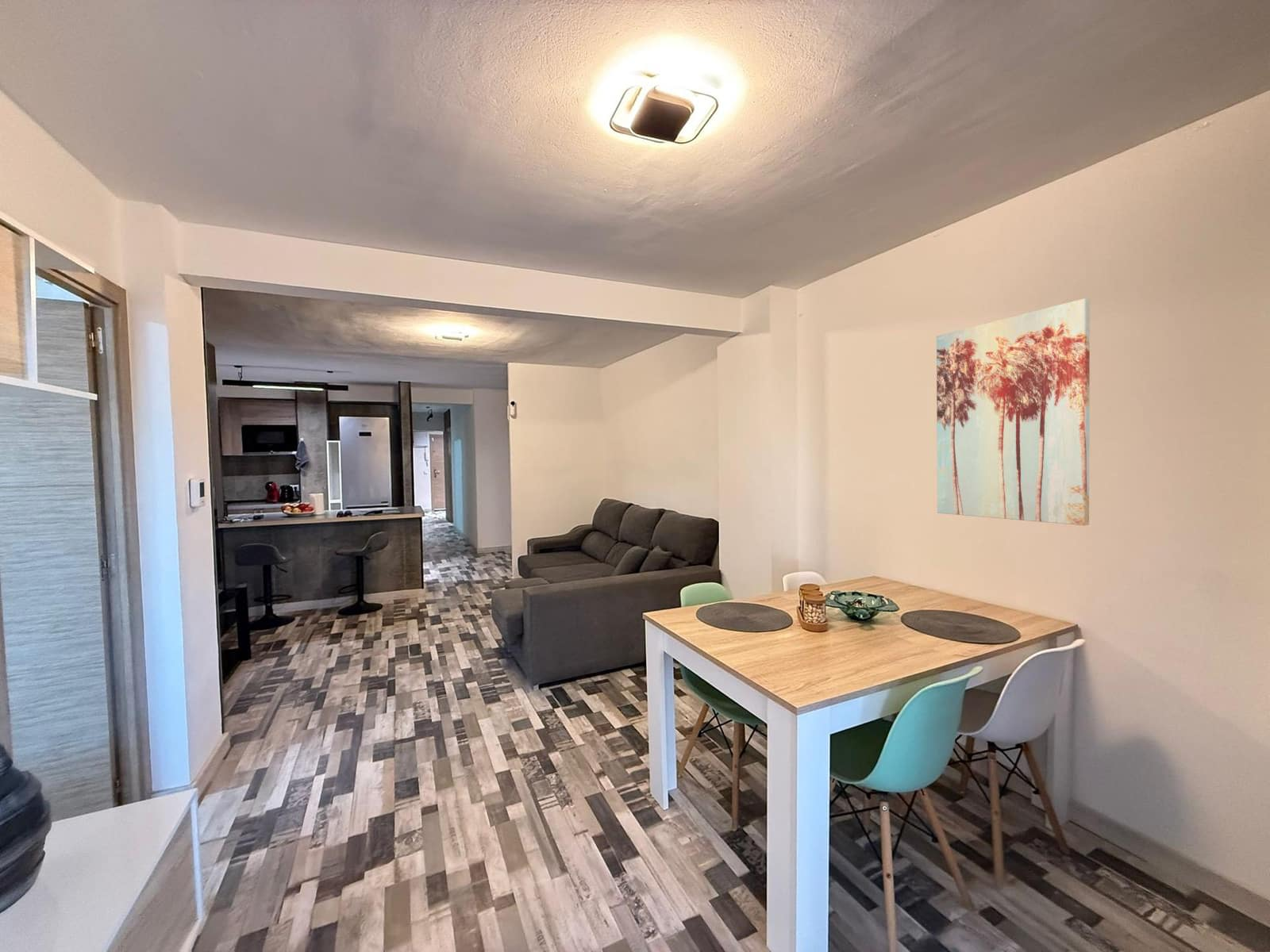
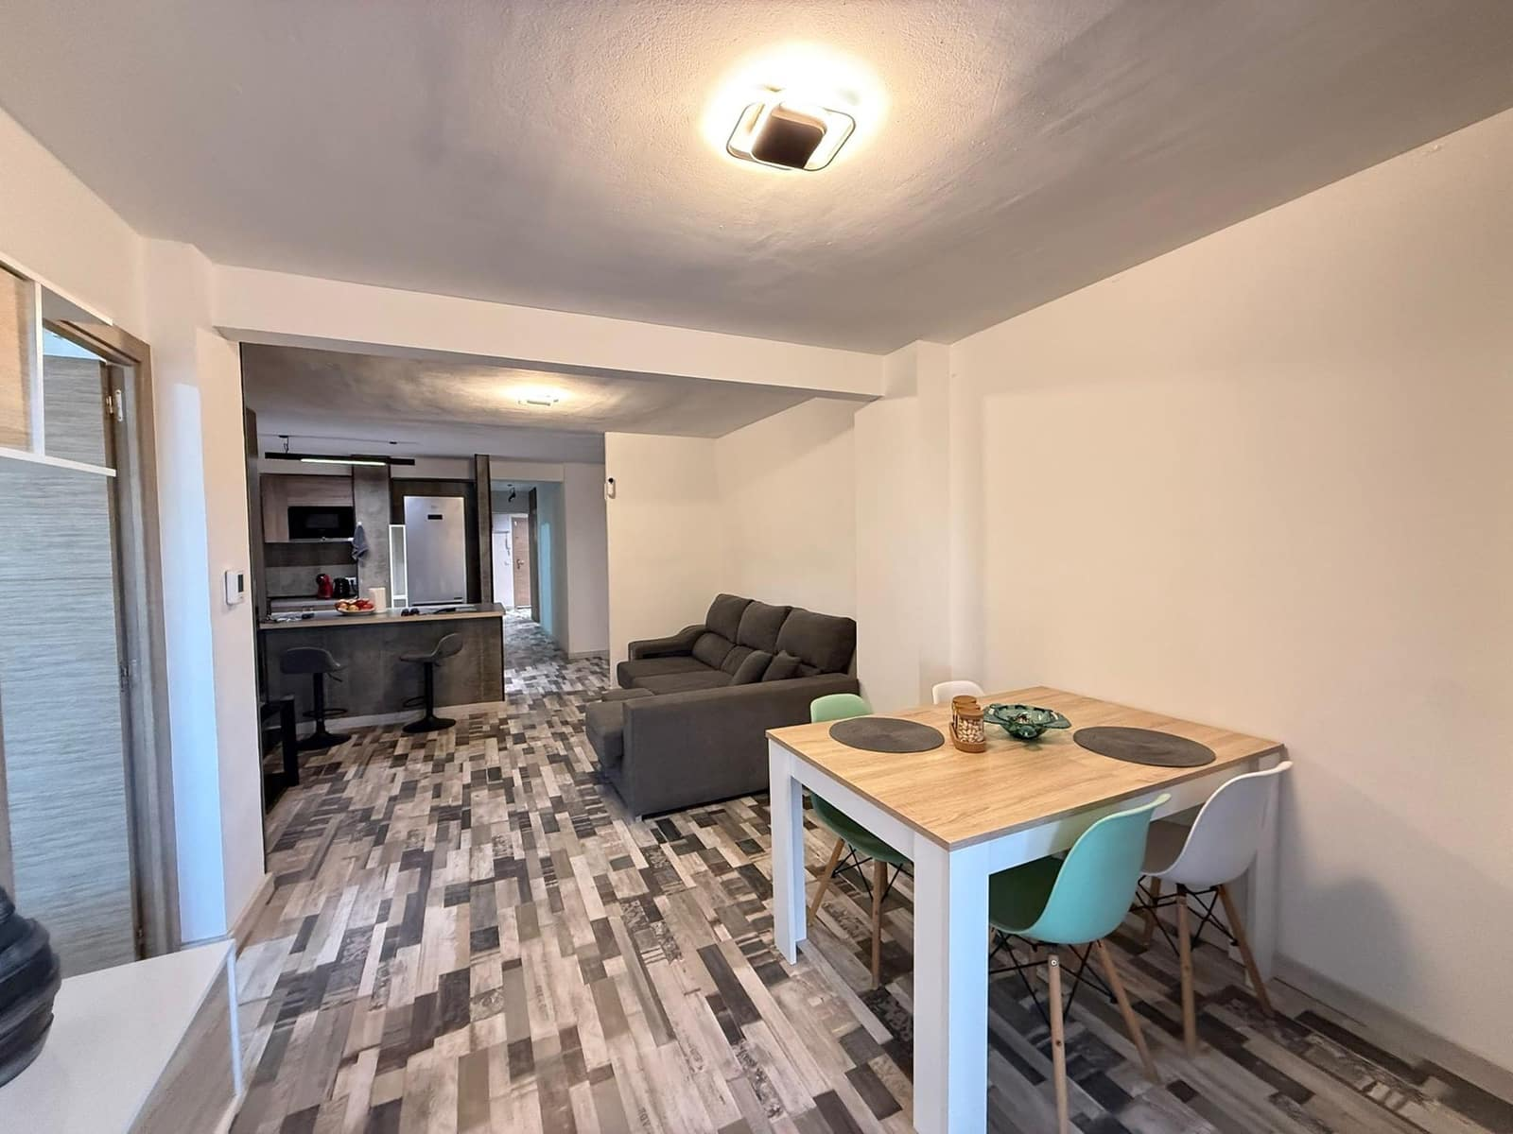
- wall art (1003, 419)
